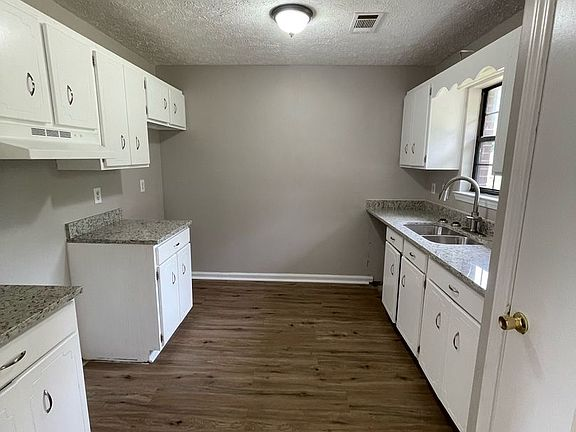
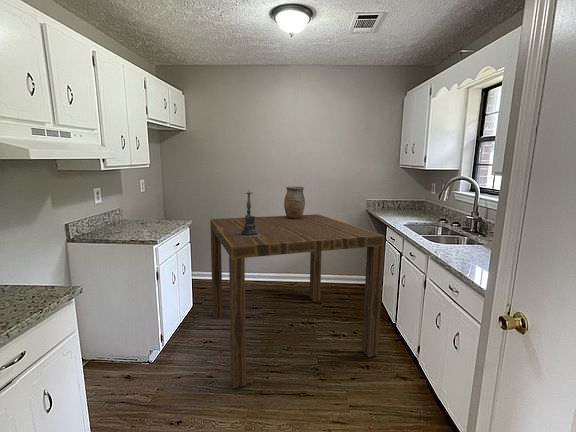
+ dining table (310, 280)
+ candle holder (248, 209)
+ vase (294, 202)
